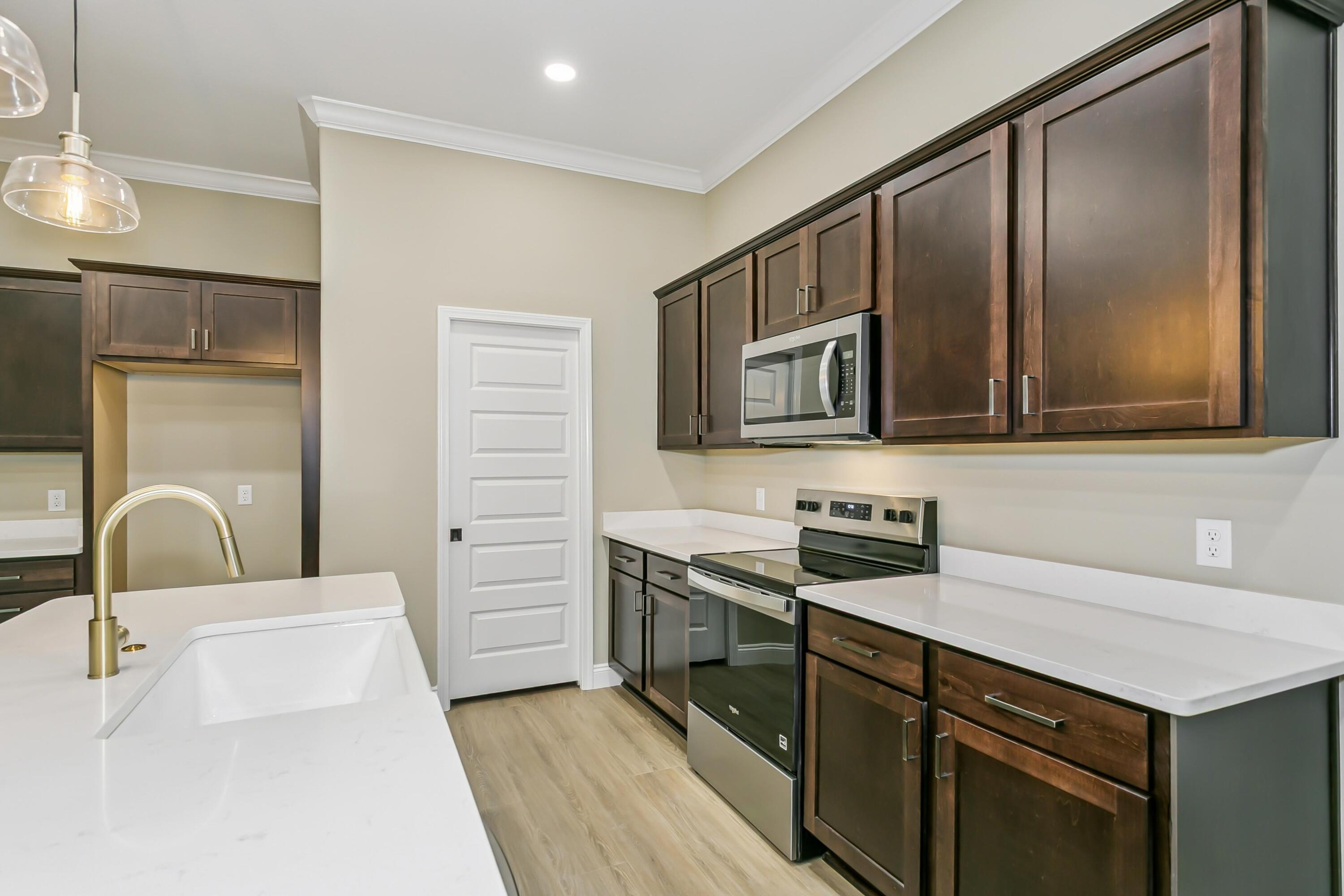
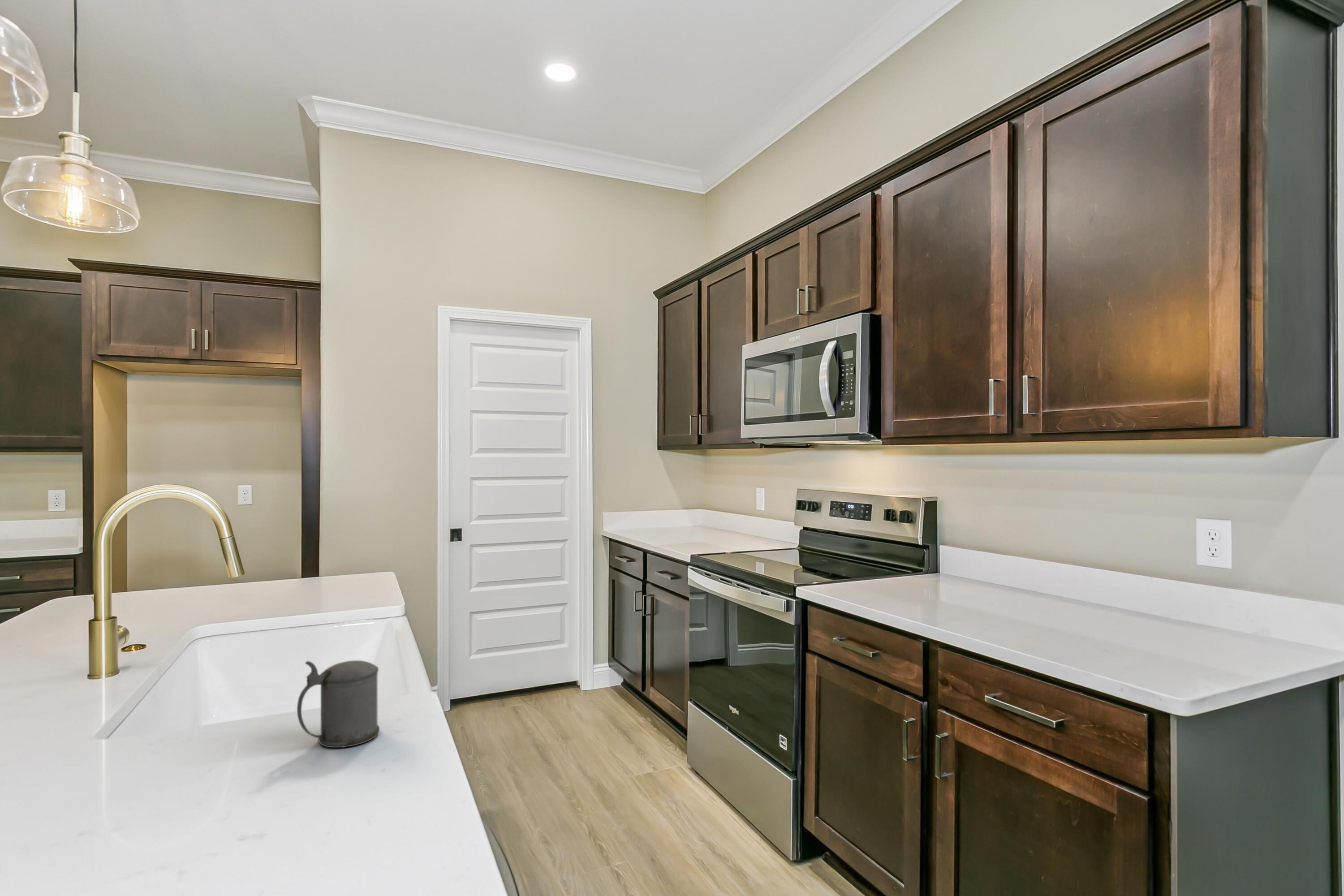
+ beer stein (339, 697)
